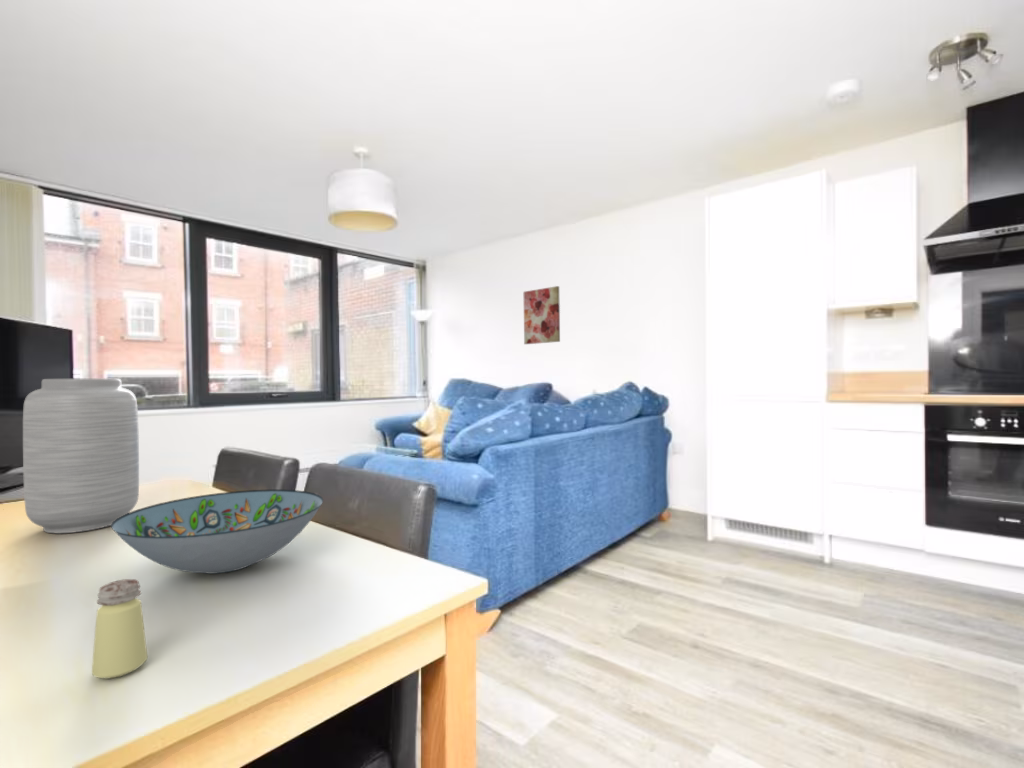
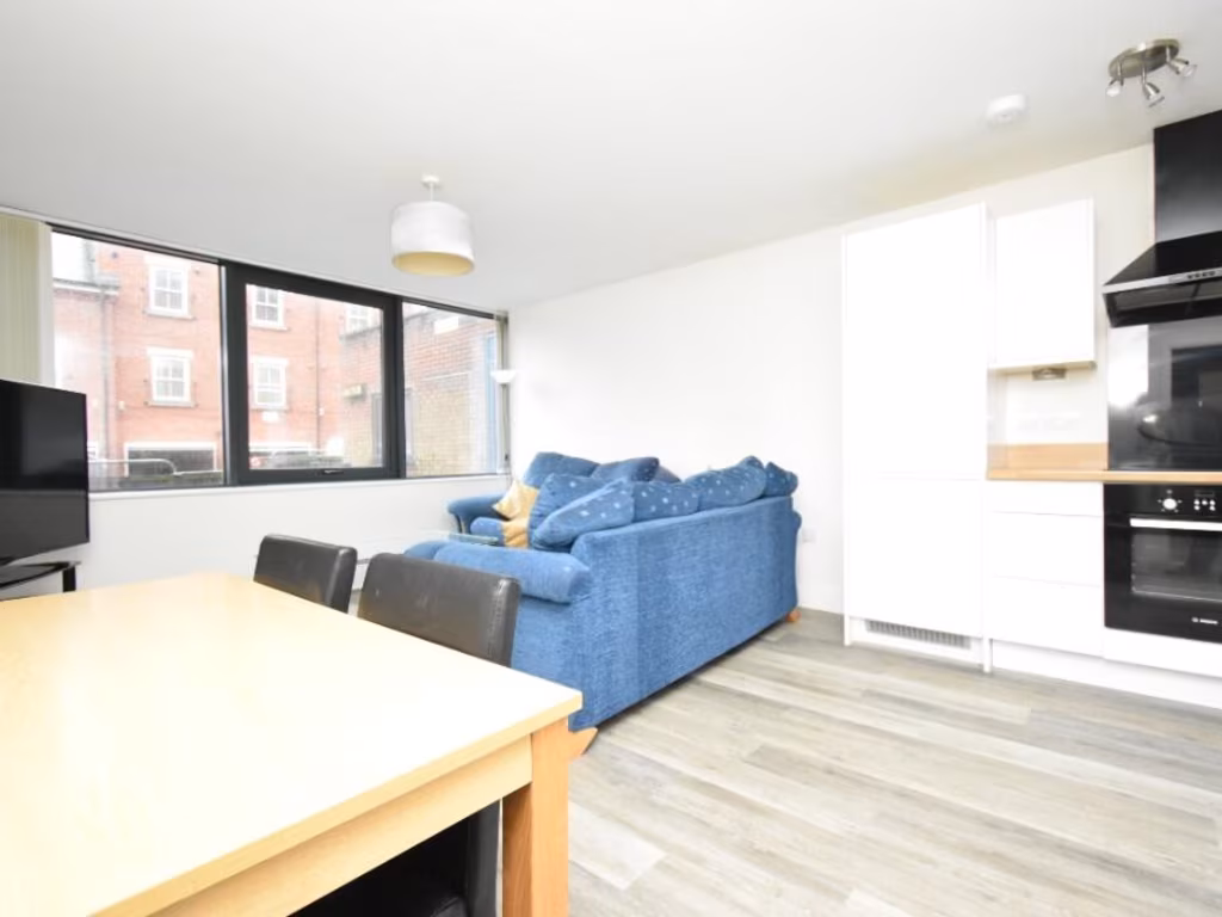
- wall art (541, 316)
- vase (84, 451)
- saltshaker (119, 625)
- decorative bowl (227, 536)
